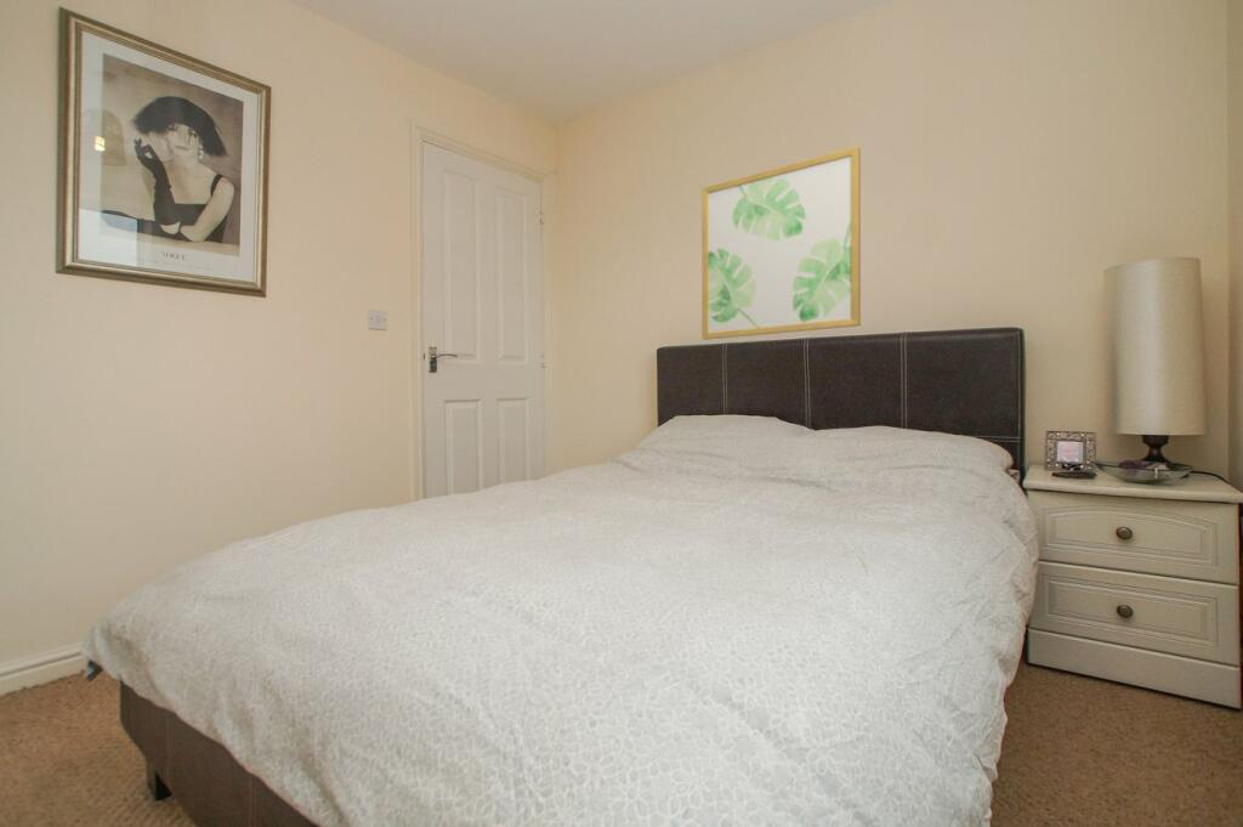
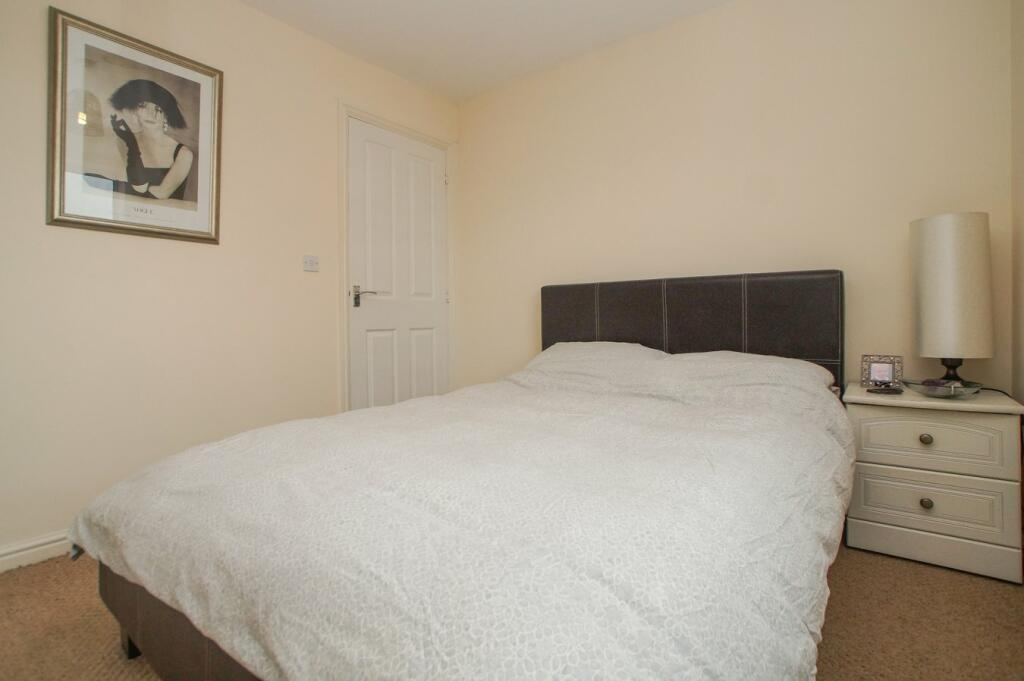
- wall art (774, 251)
